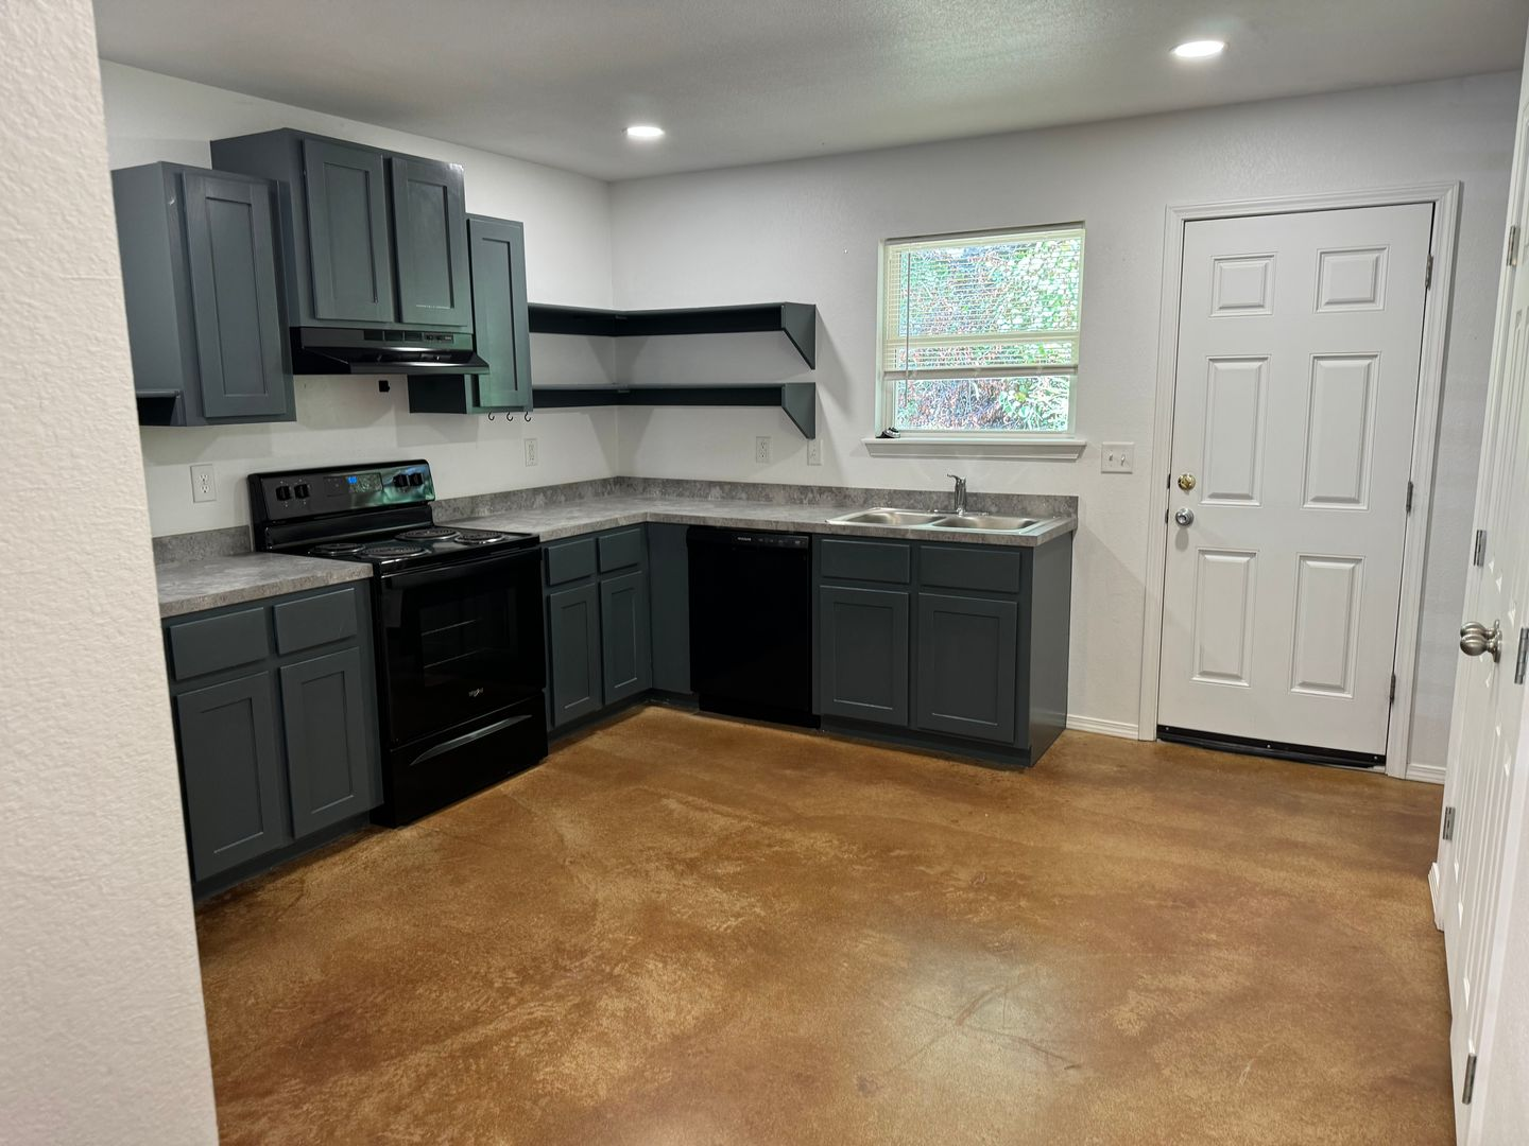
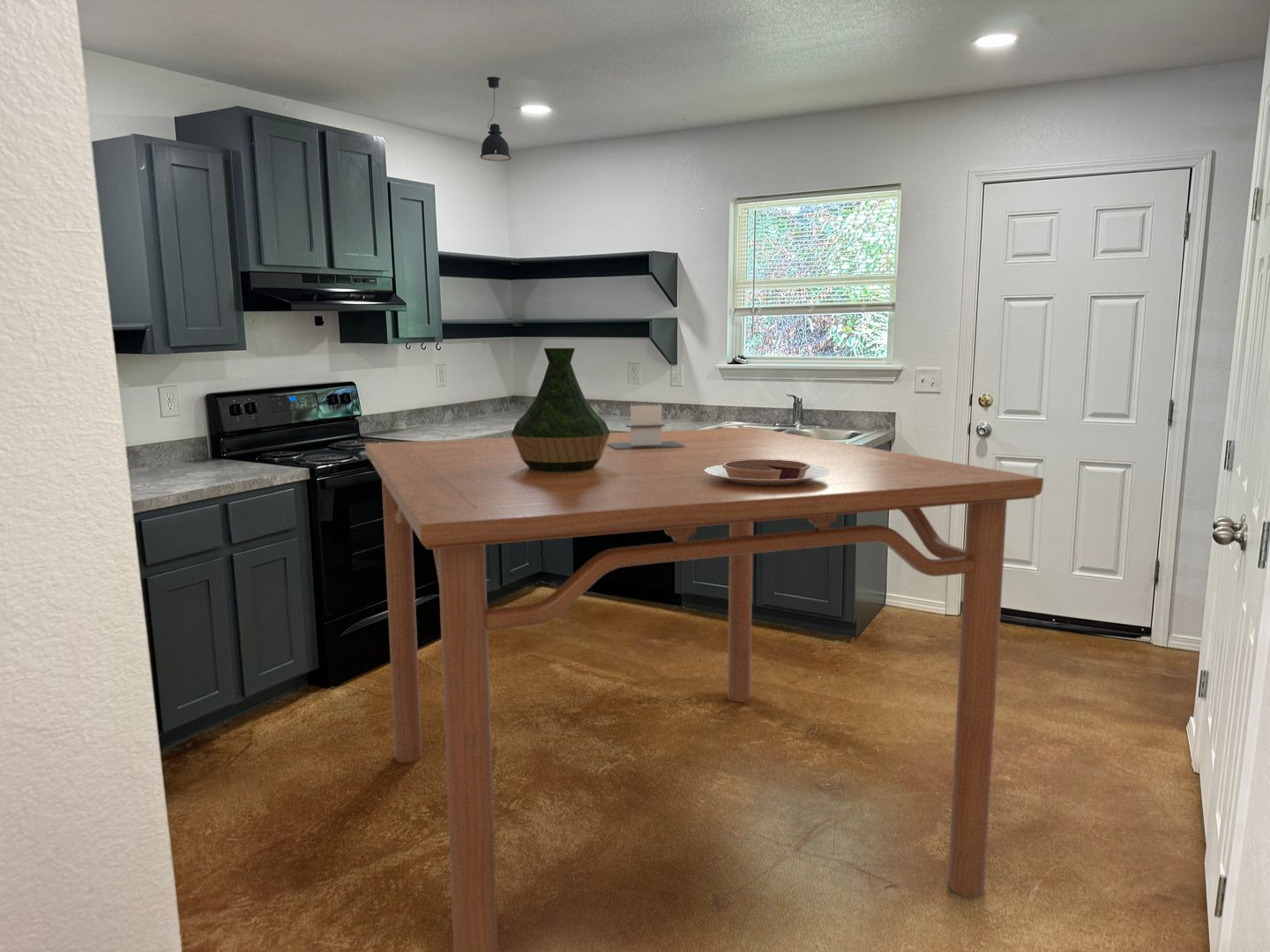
+ pendant light (492, 117)
+ dining table (642, 564)
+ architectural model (645, 425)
+ vase (560, 407)
+ chocolate tart (766, 471)
